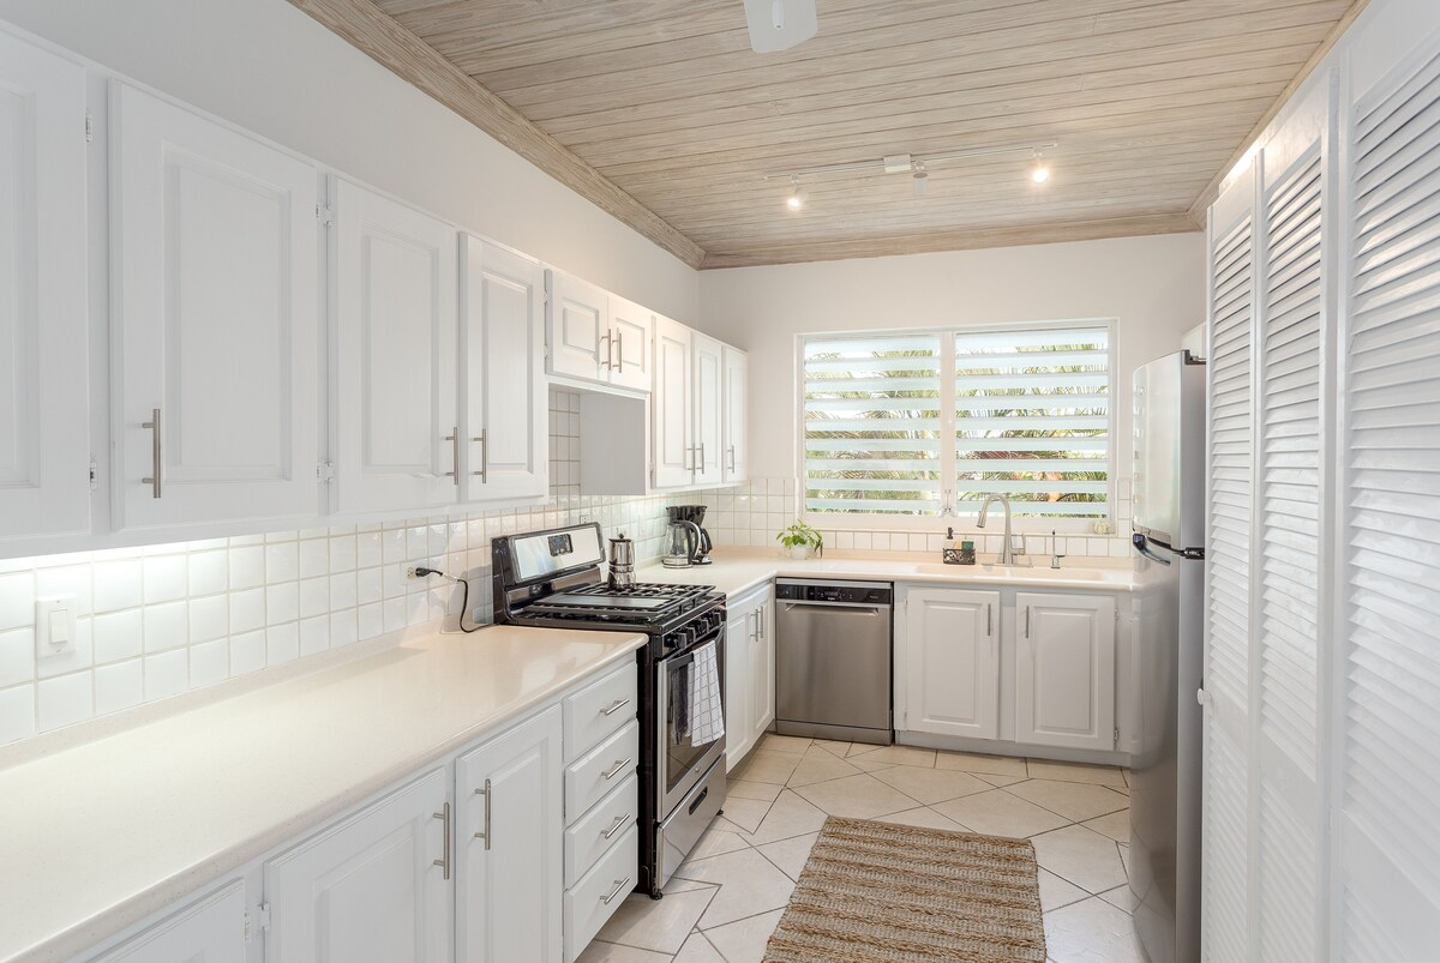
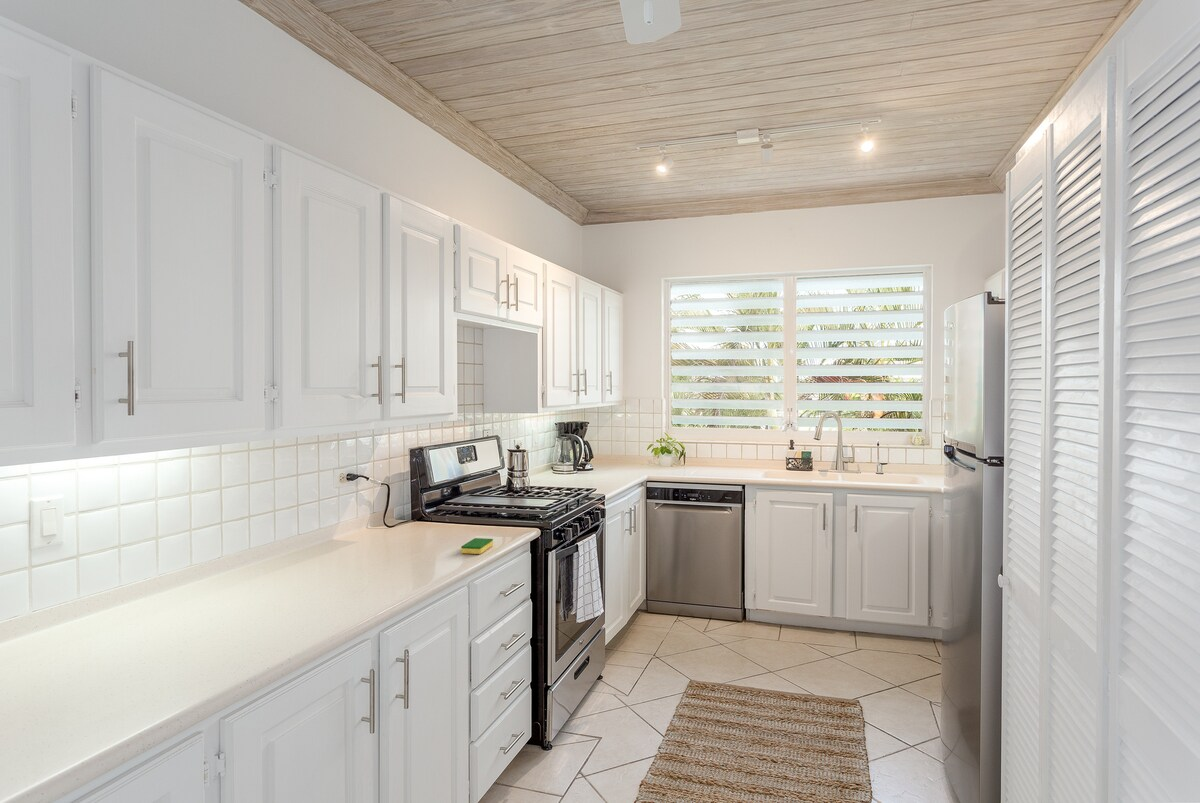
+ dish sponge (477, 545)
